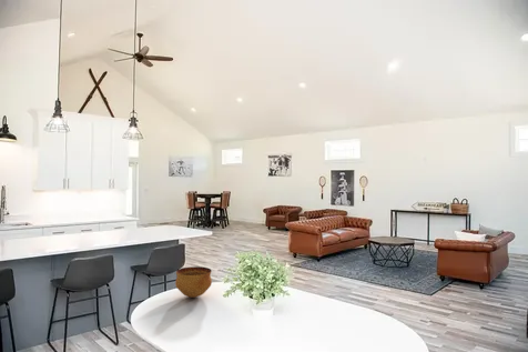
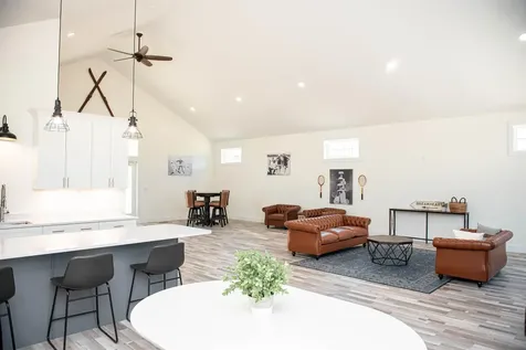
- bowl (193, 283)
